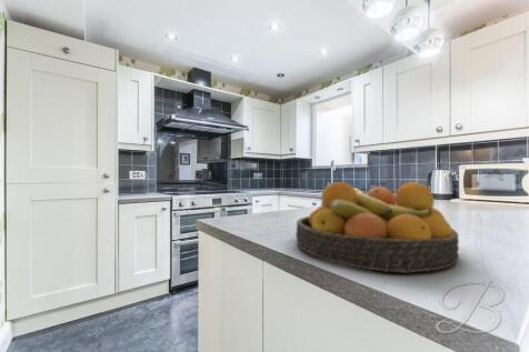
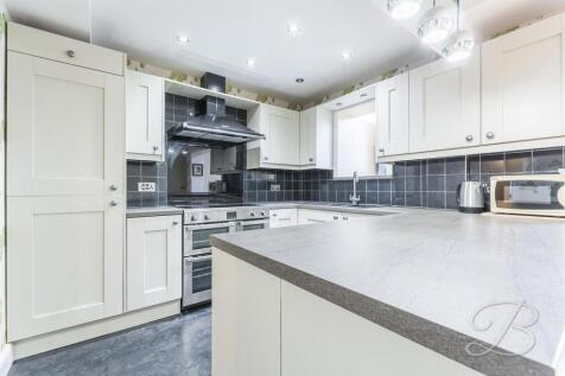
- fruit bowl (368, 213)
